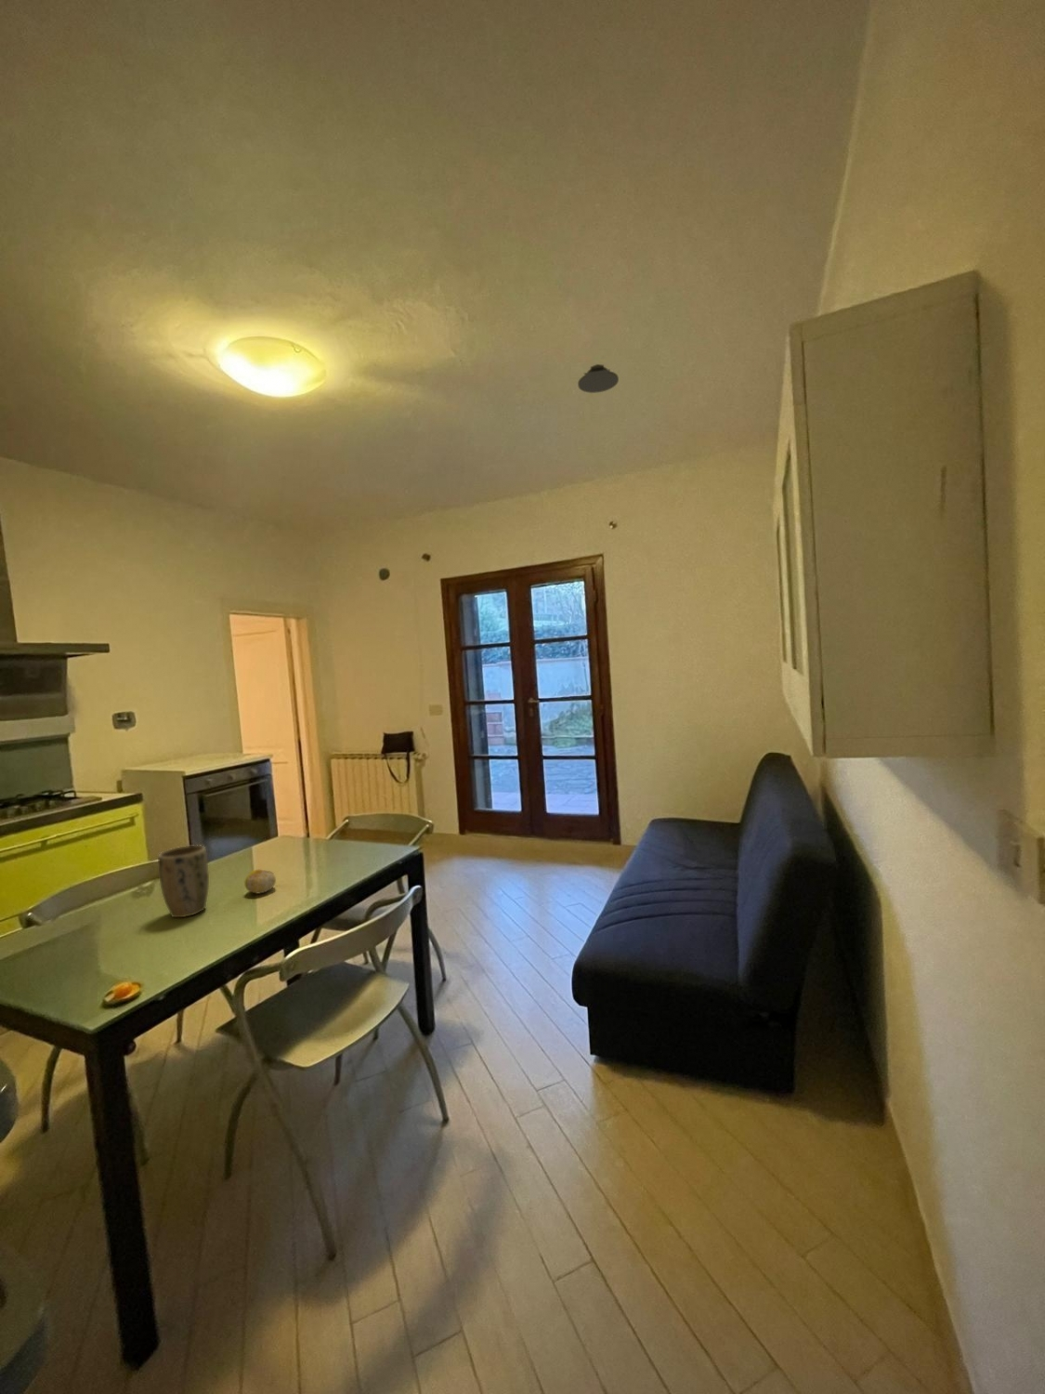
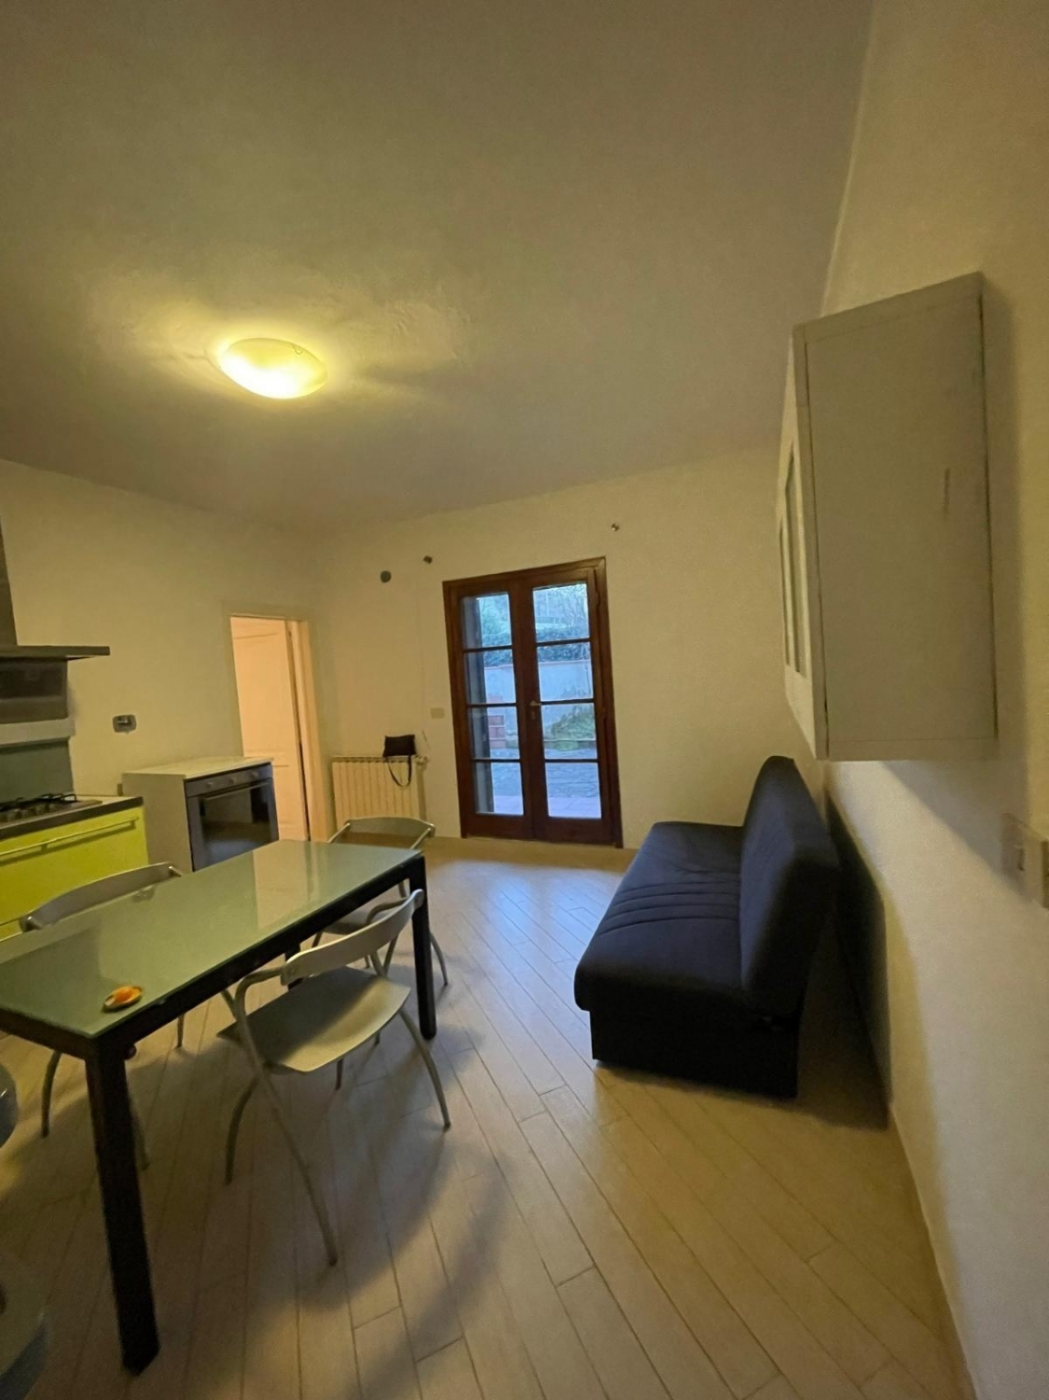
- plant pot (184, 881)
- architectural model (597, 373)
- fruit (260, 880)
